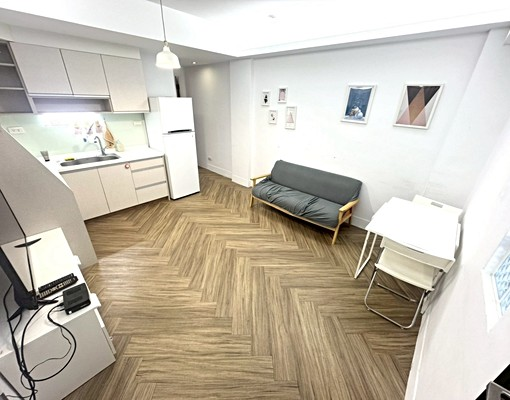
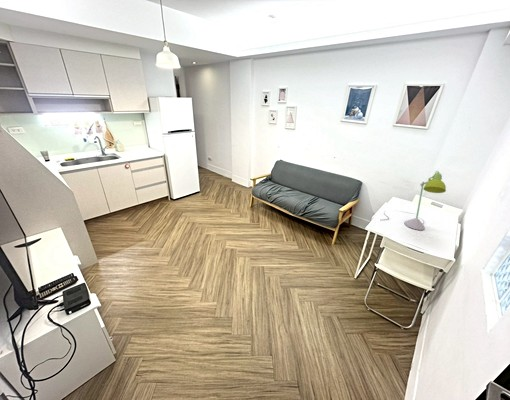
+ desk lamp (419, 198)
